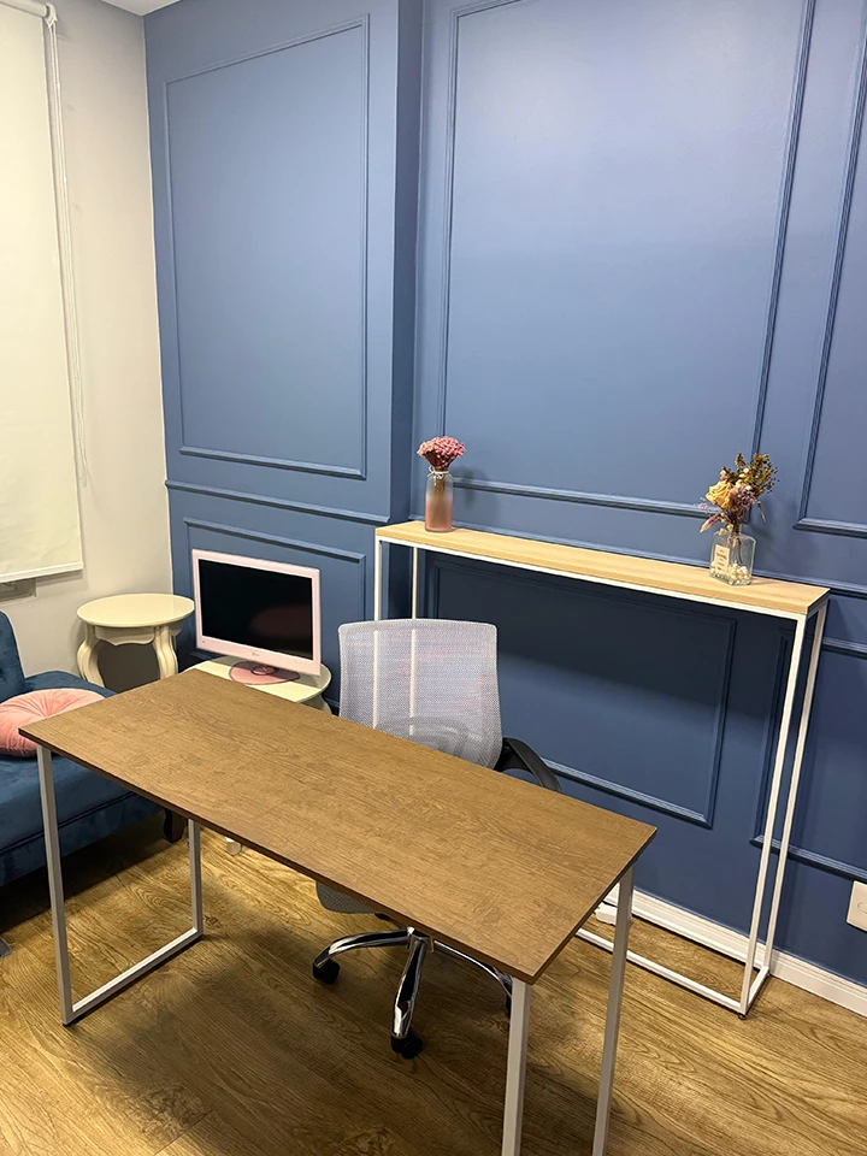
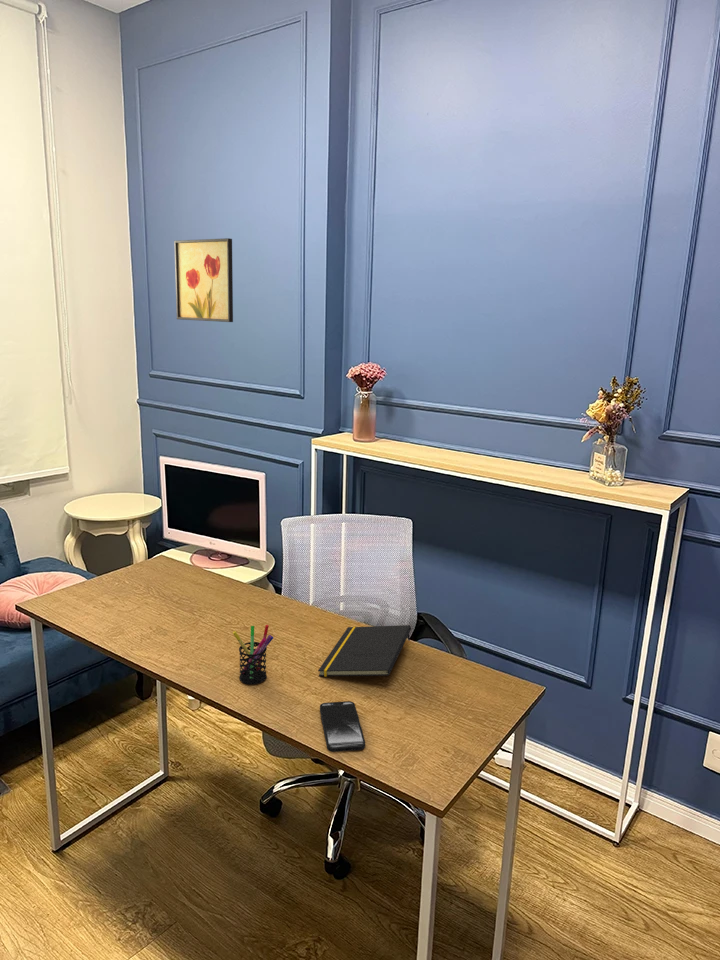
+ smartphone (341, 725)
+ wall art (204, 280)
+ notepad (366, 649)
+ pen holder (254, 650)
